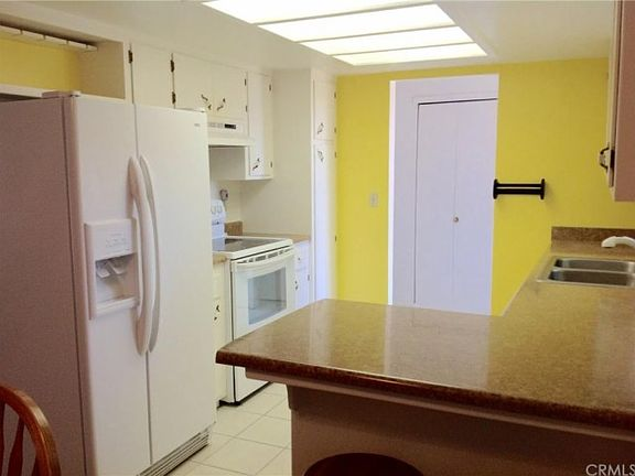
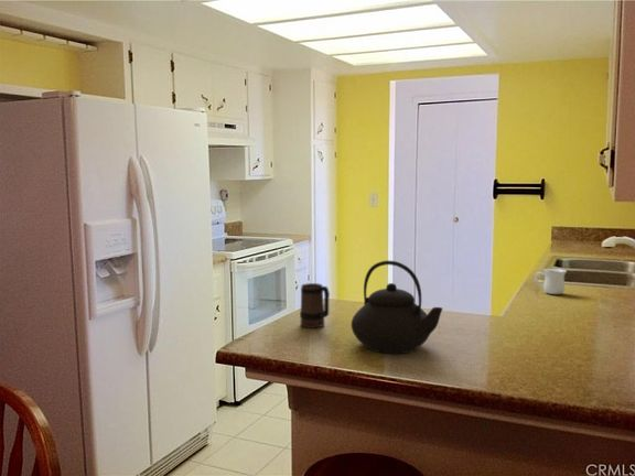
+ teapot (398, 305)
+ mug (549, 281)
+ mug (315, 305)
